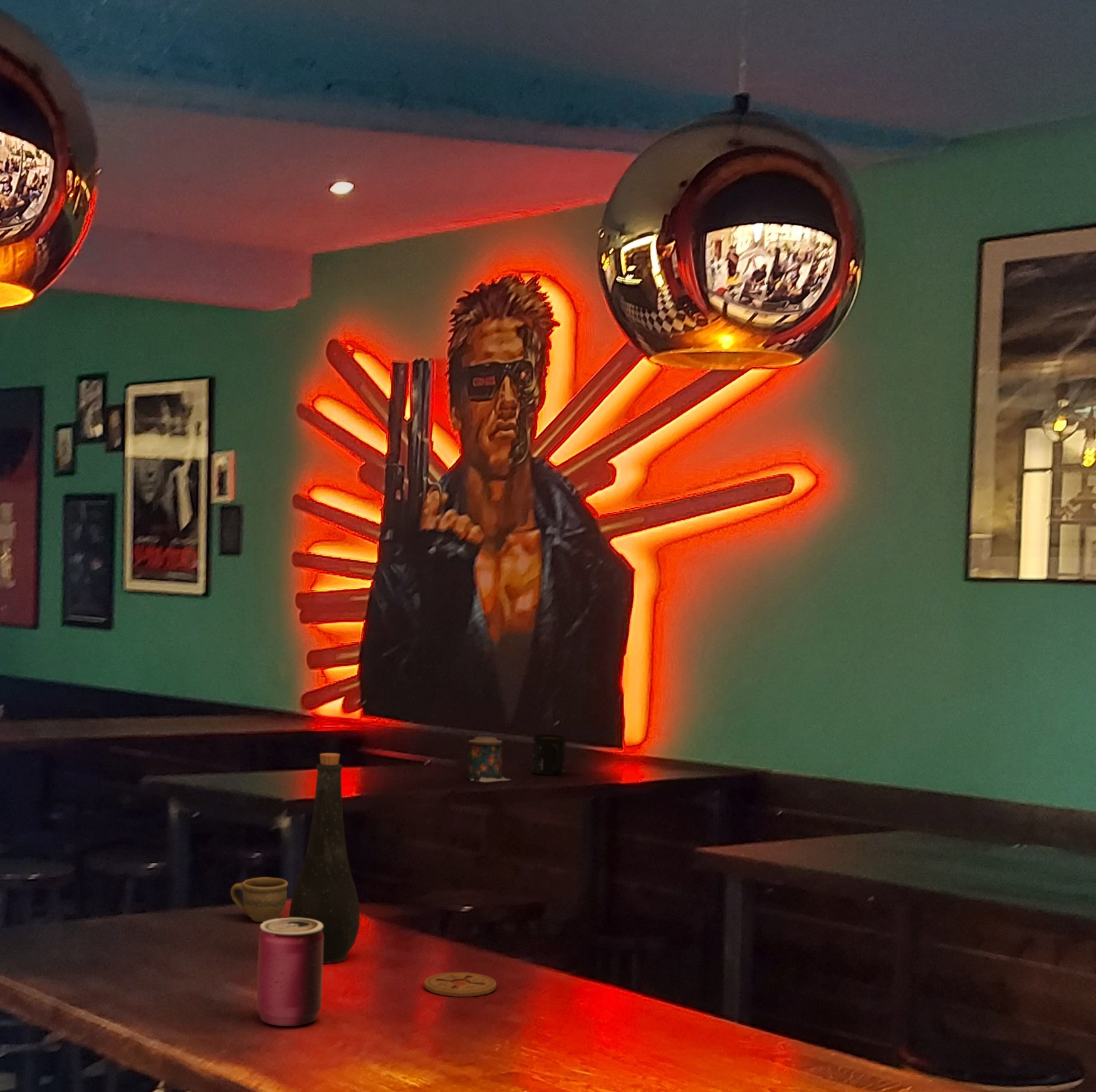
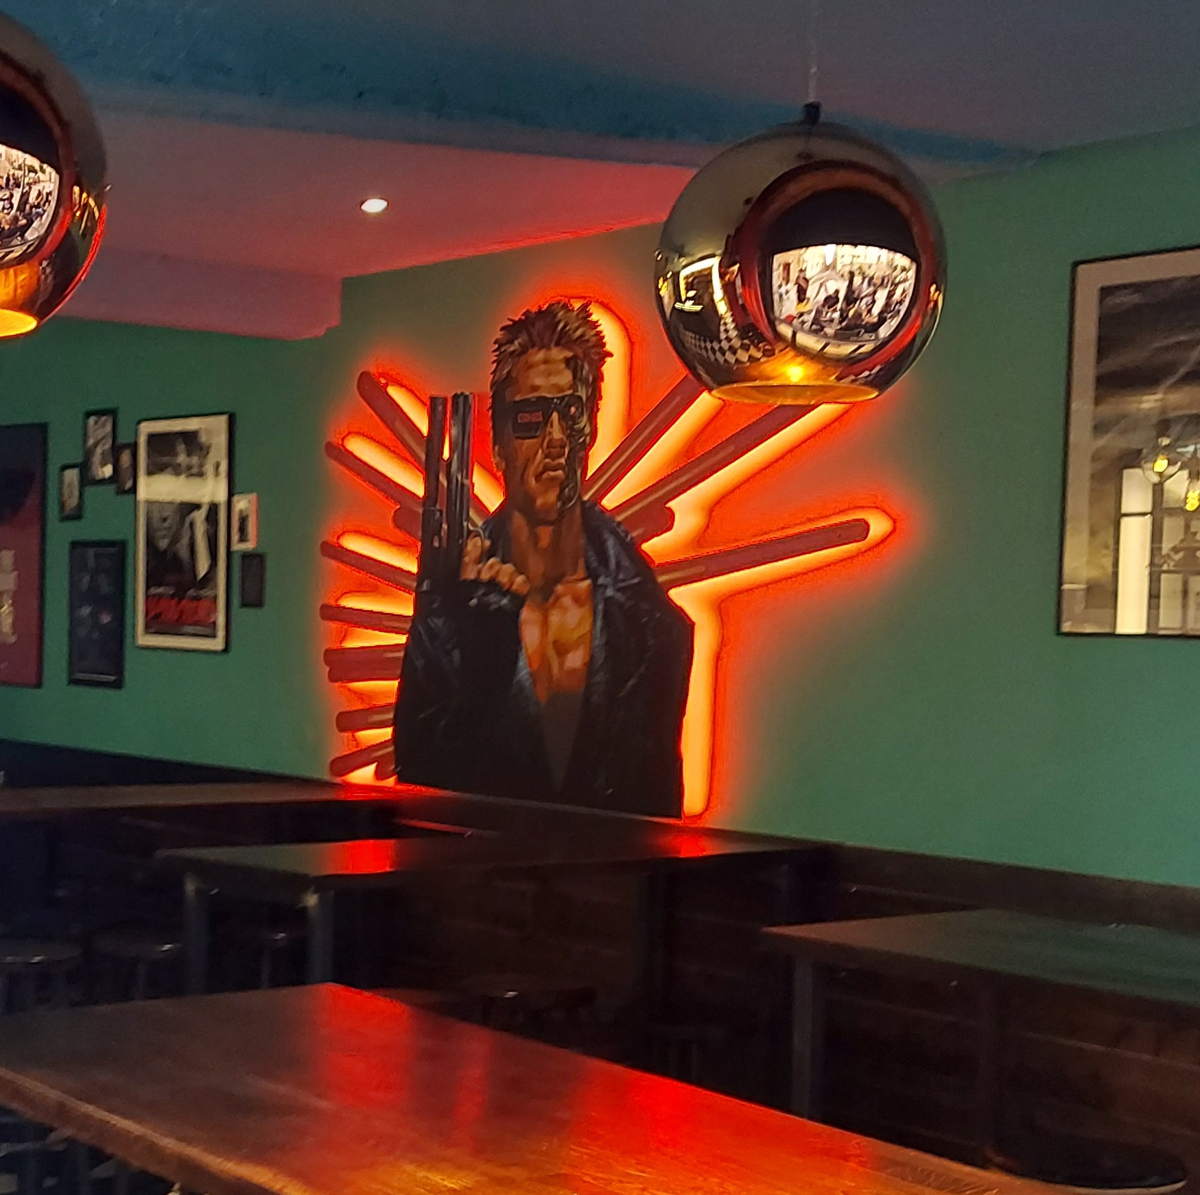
- mug (551, 756)
- can (290, 972)
- cup (258, 899)
- candle (489, 757)
- coaster (460, 984)
- bottle (326, 855)
